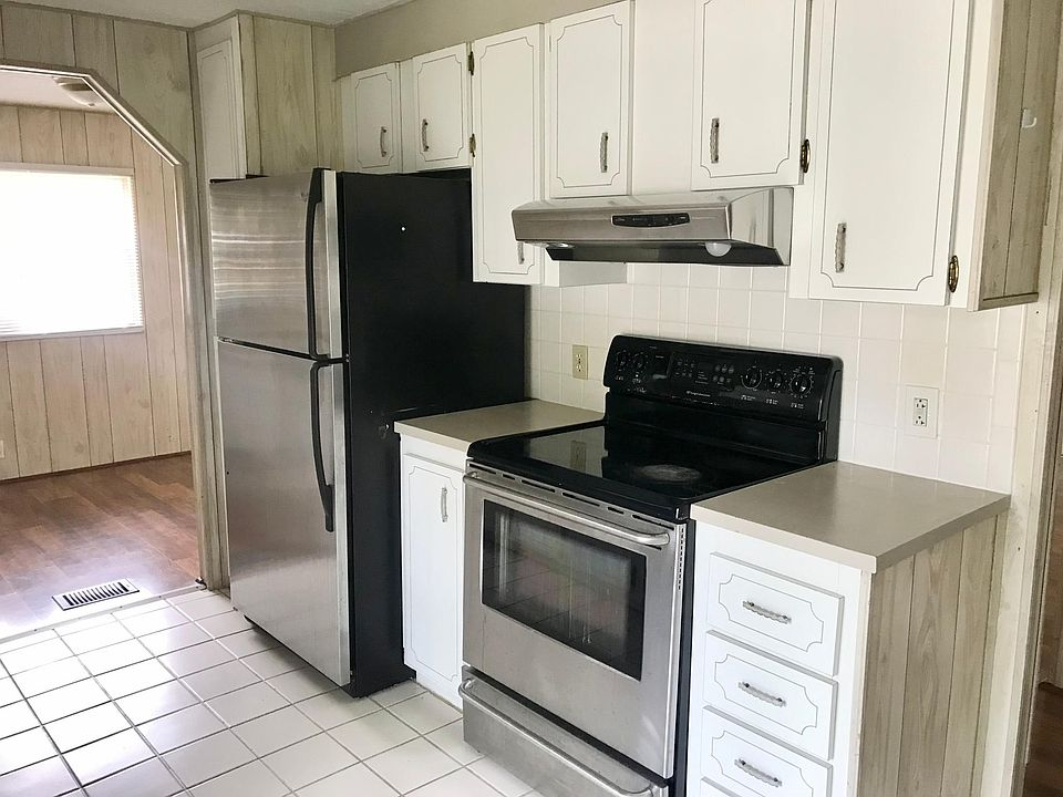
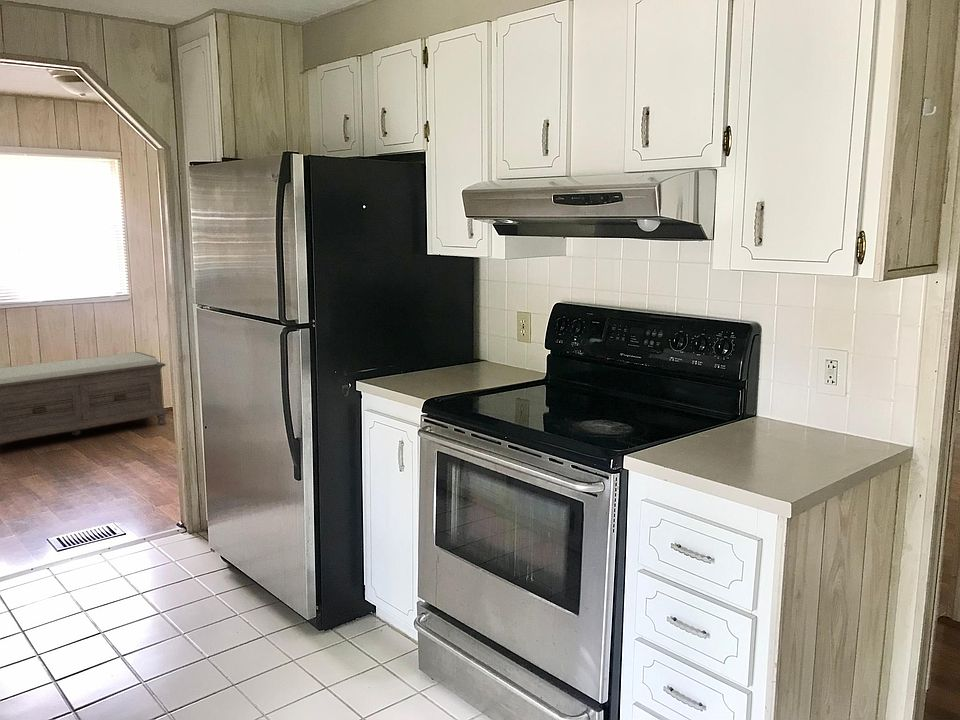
+ bench (71, 399)
